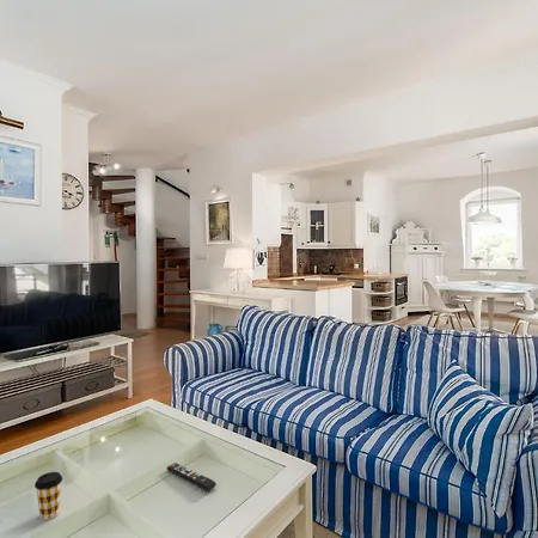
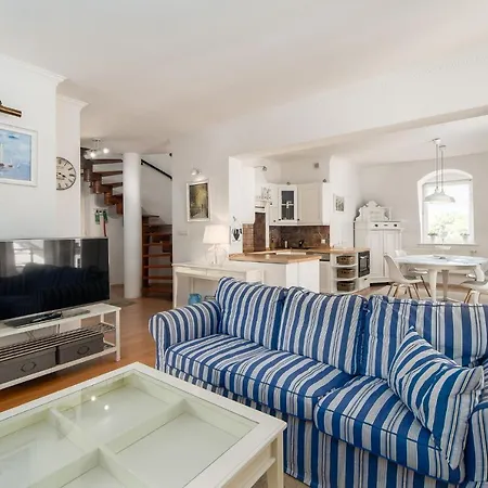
- coffee cup (49, 495)
- remote control (190, 476)
